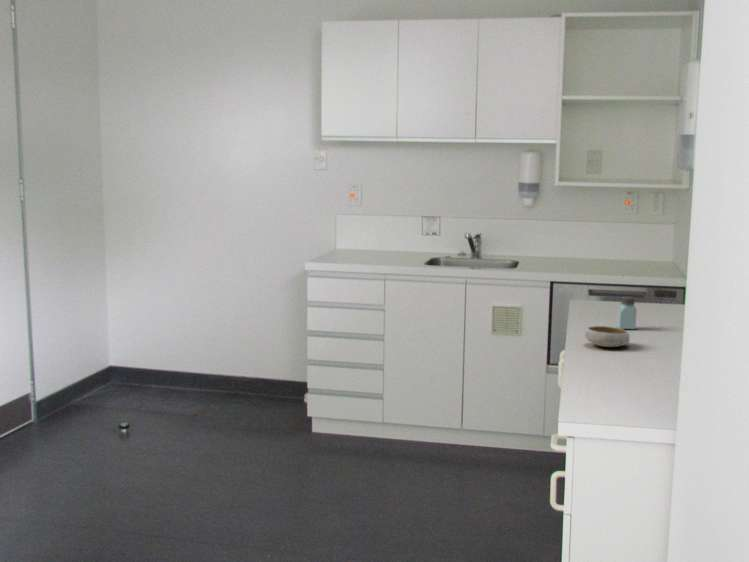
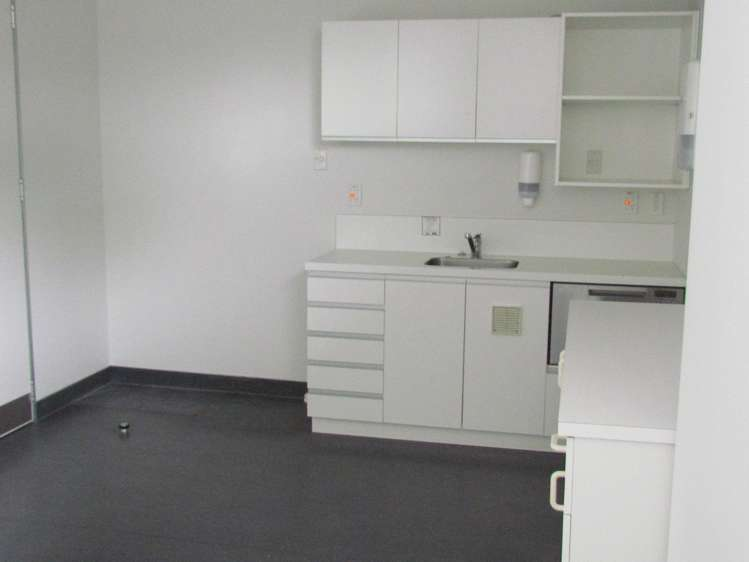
- saltshaker (627, 312)
- bowl (606, 337)
